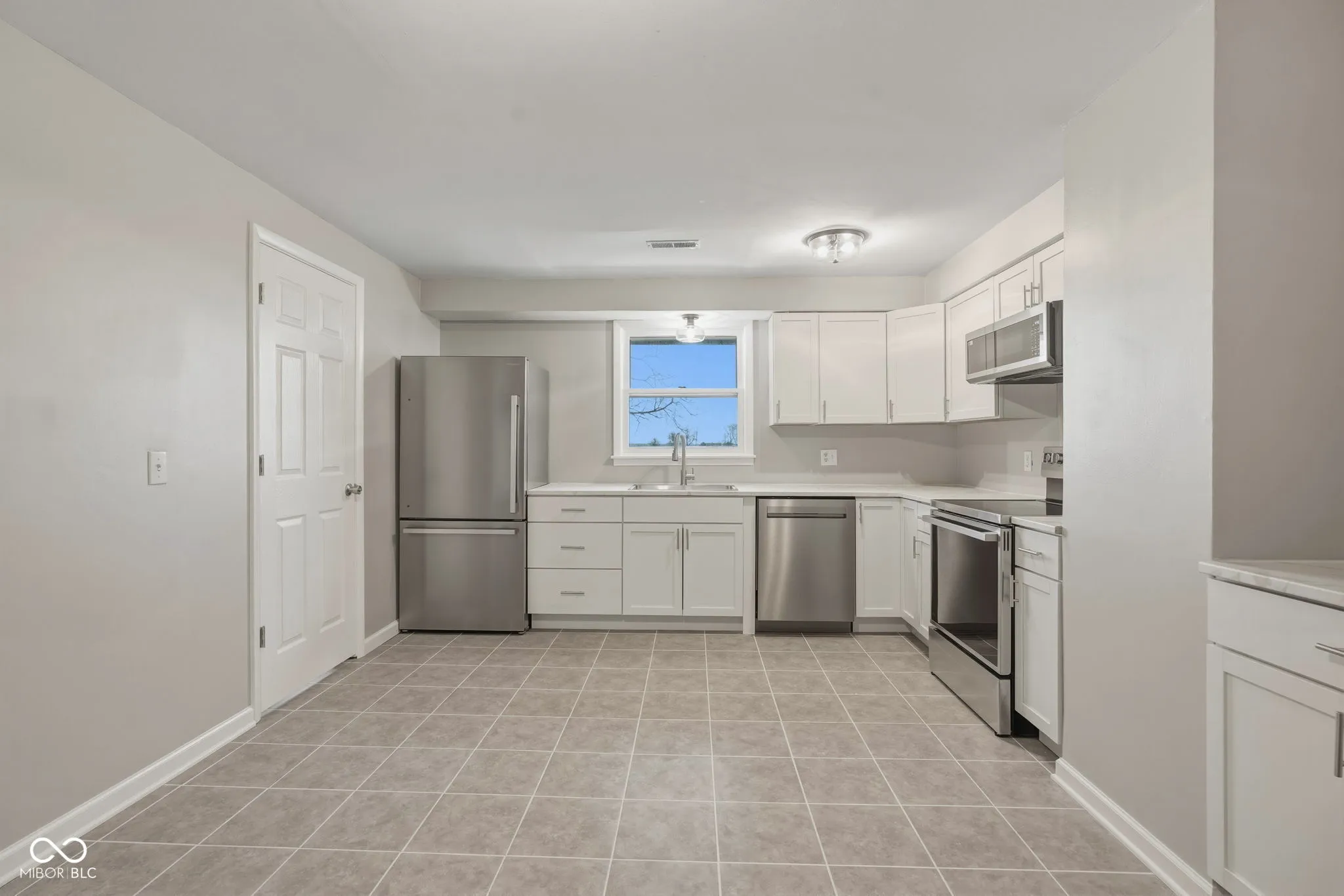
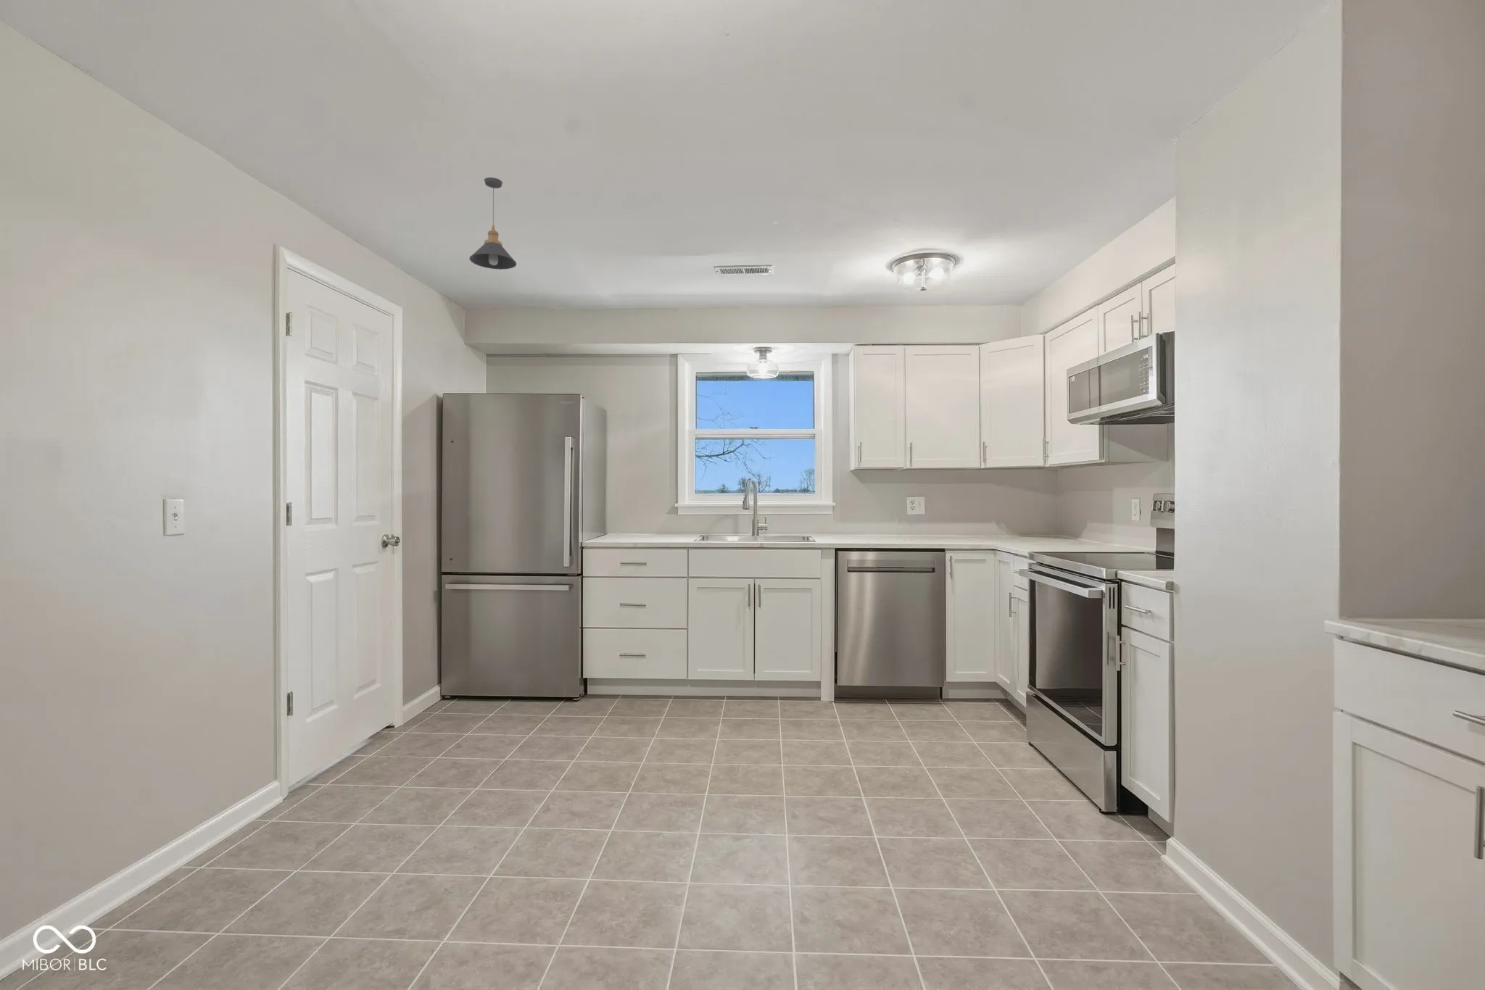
+ pendant light (493, 223)
